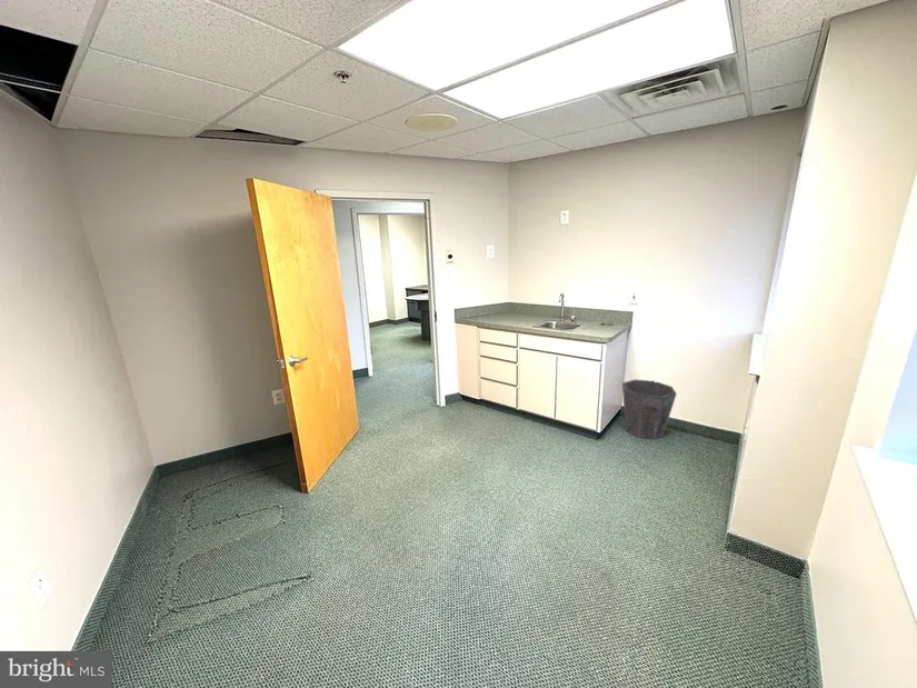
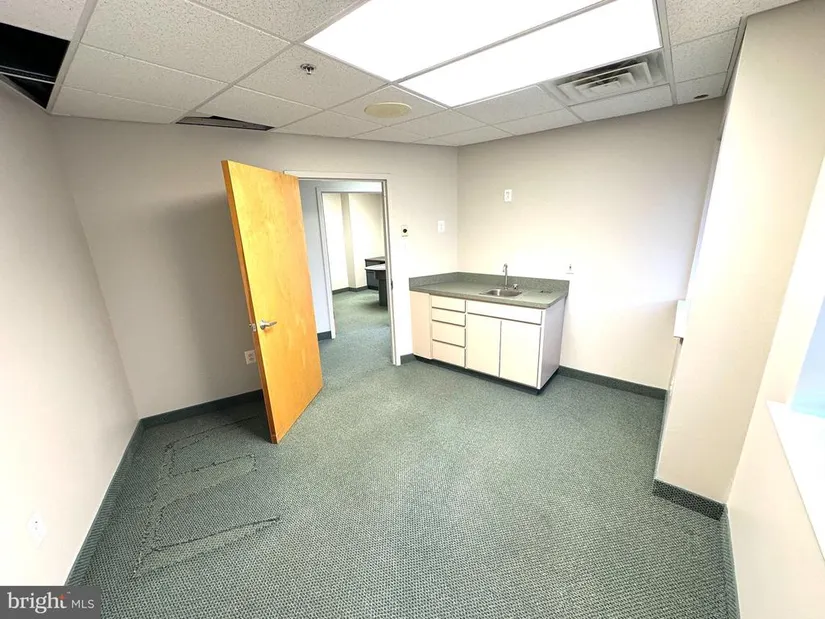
- waste bin (646, 409)
